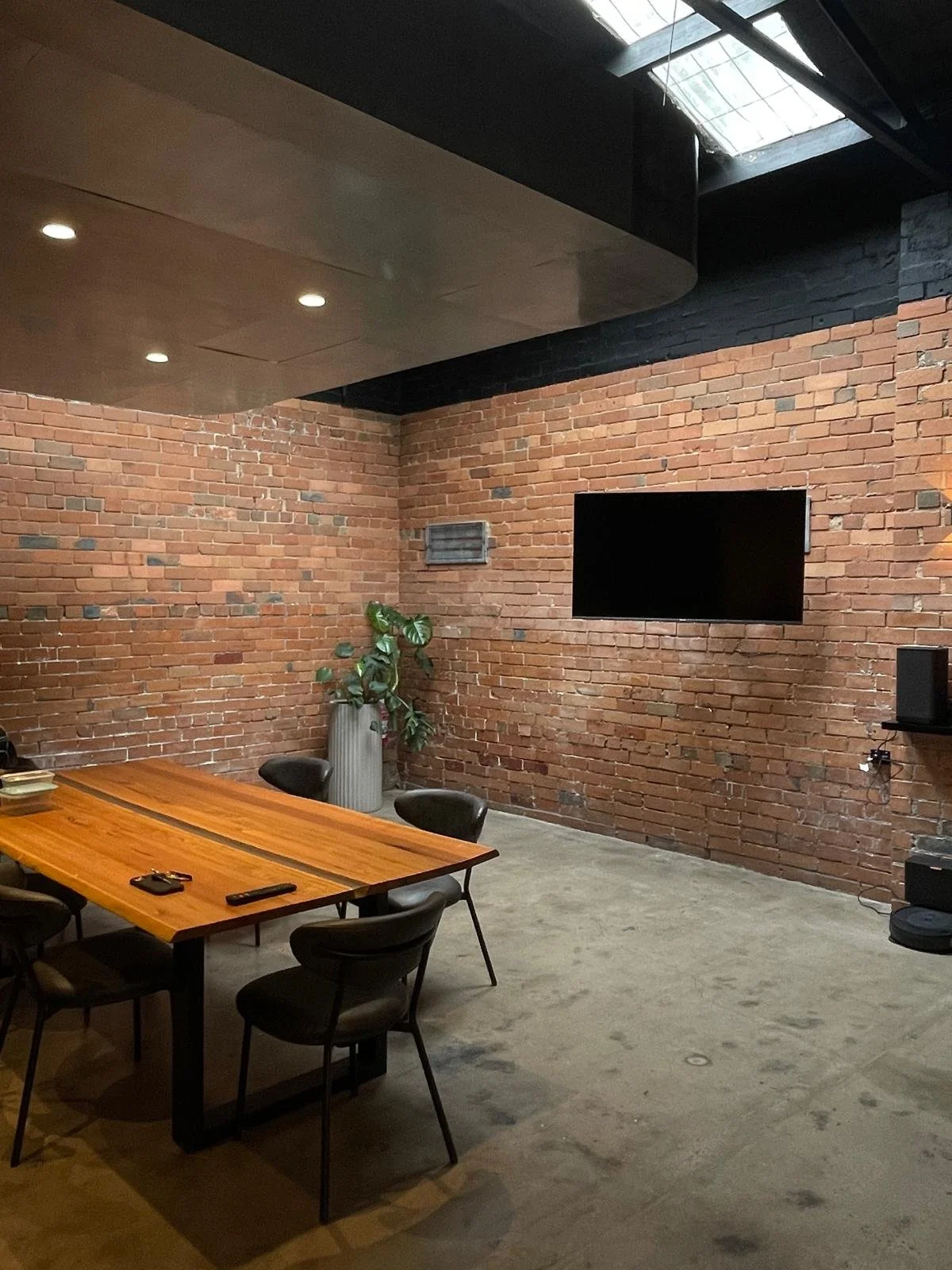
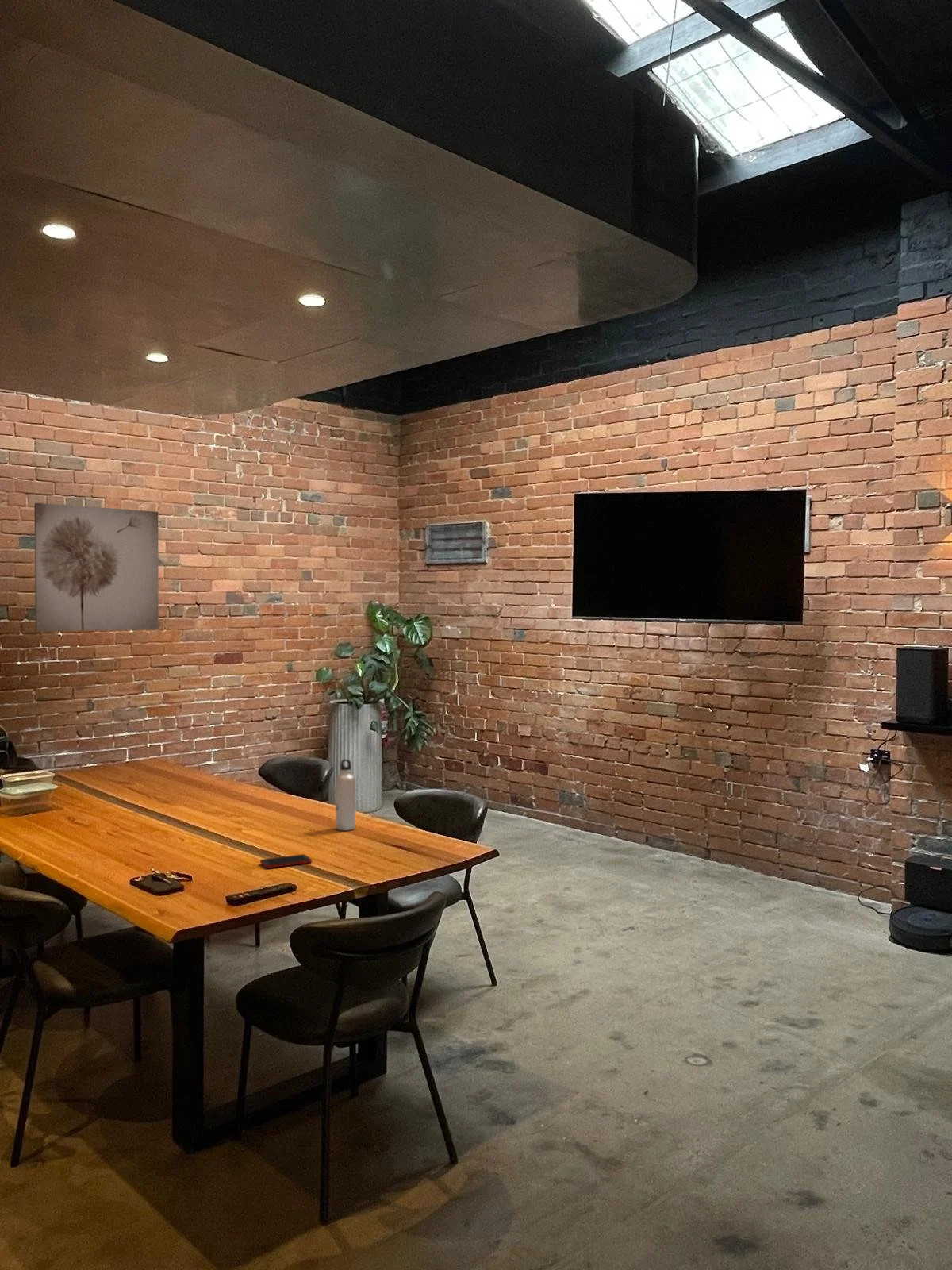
+ cell phone (286, 861)
+ wall art (99, 568)
+ water bottle (345, 794)
